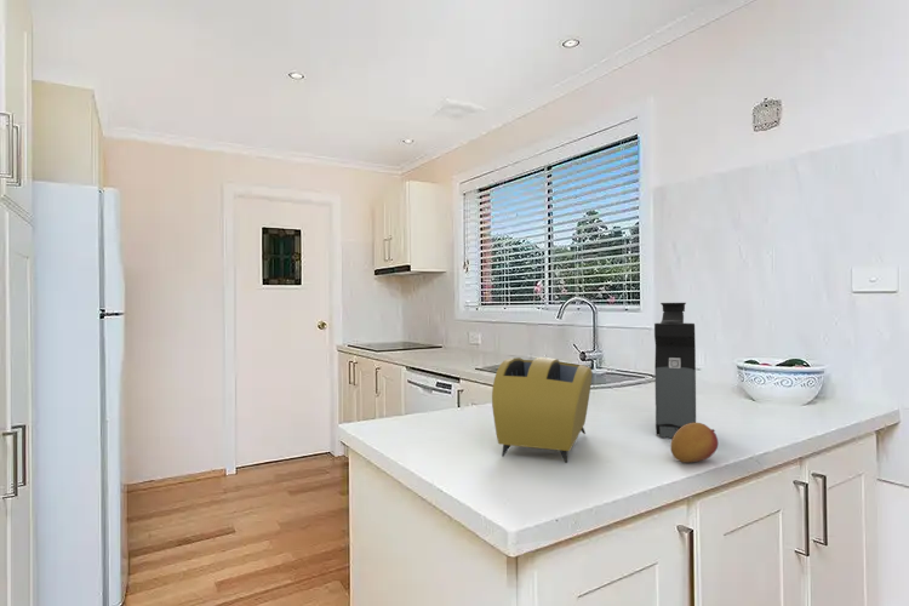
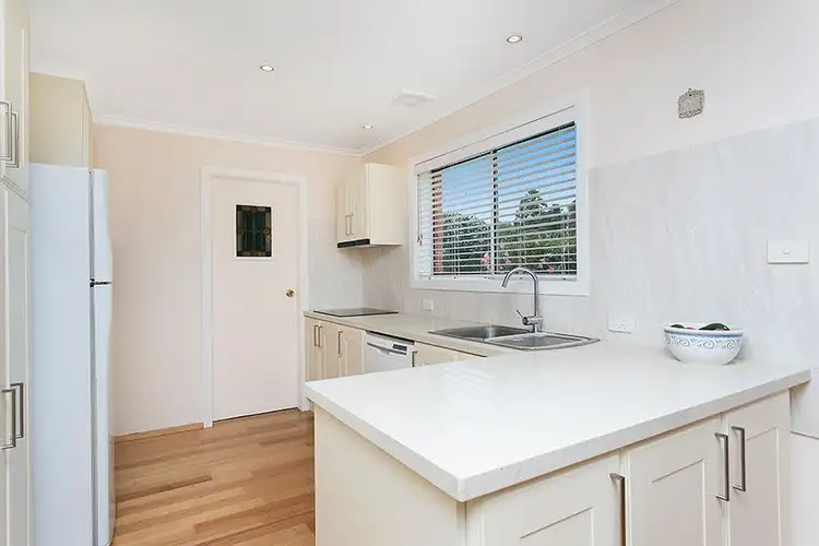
- toaster (547, 400)
- fruit (694, 442)
- coffee maker (675, 366)
